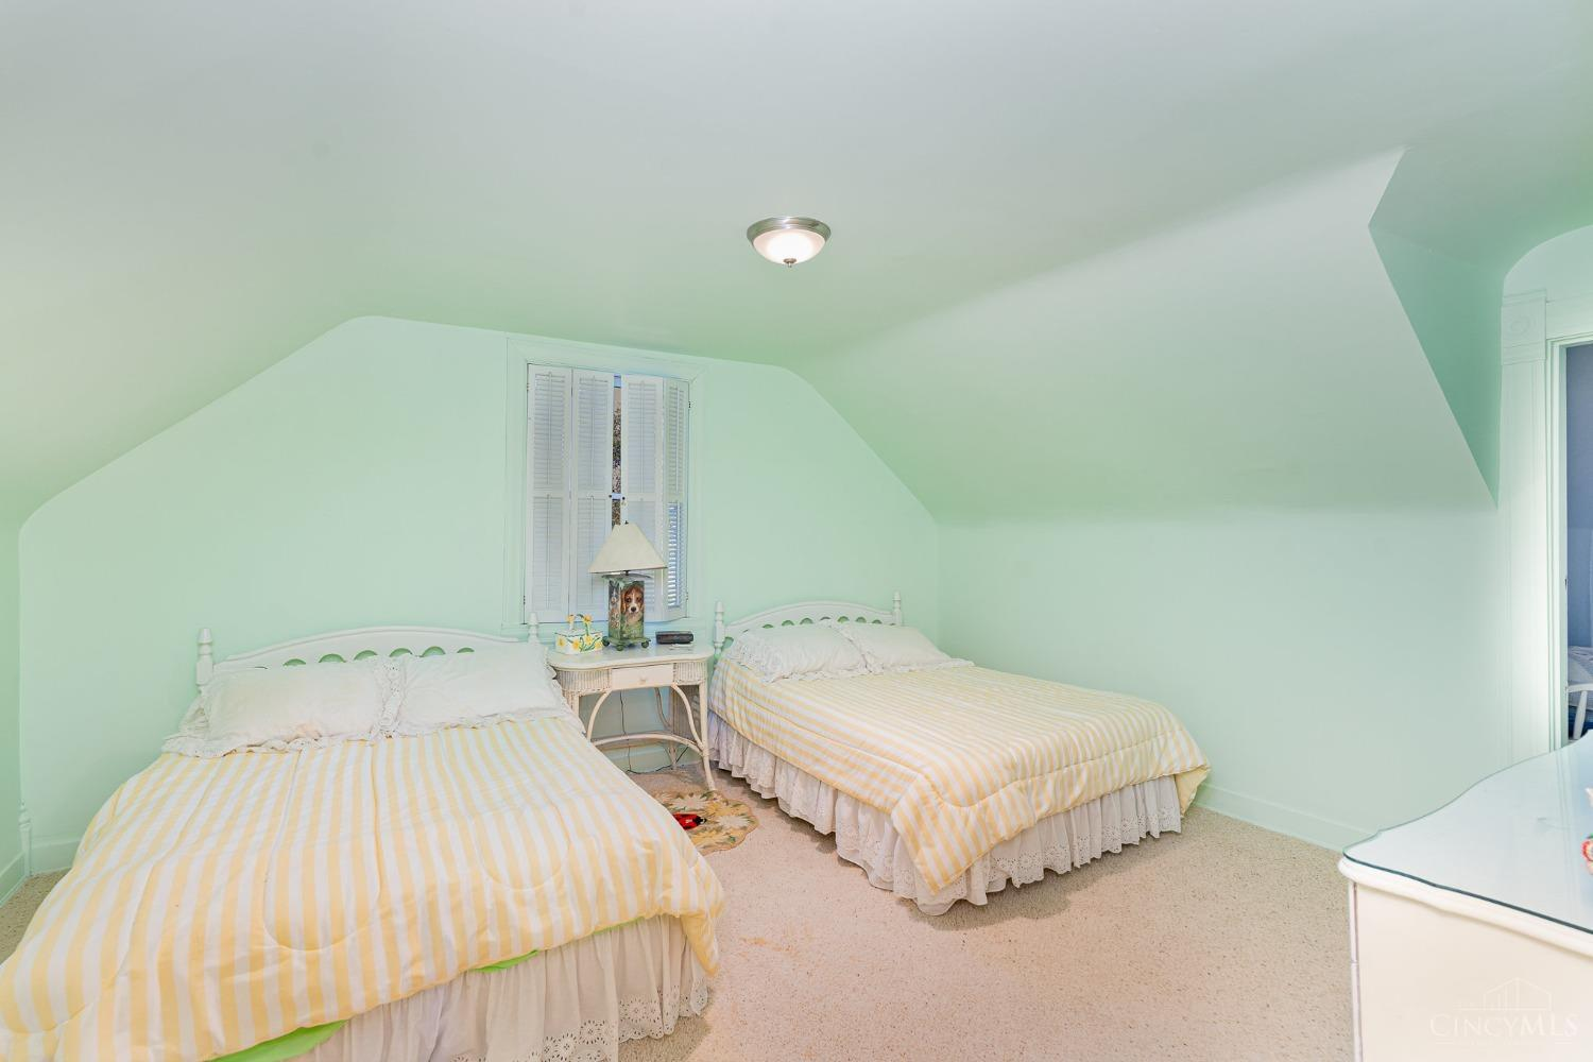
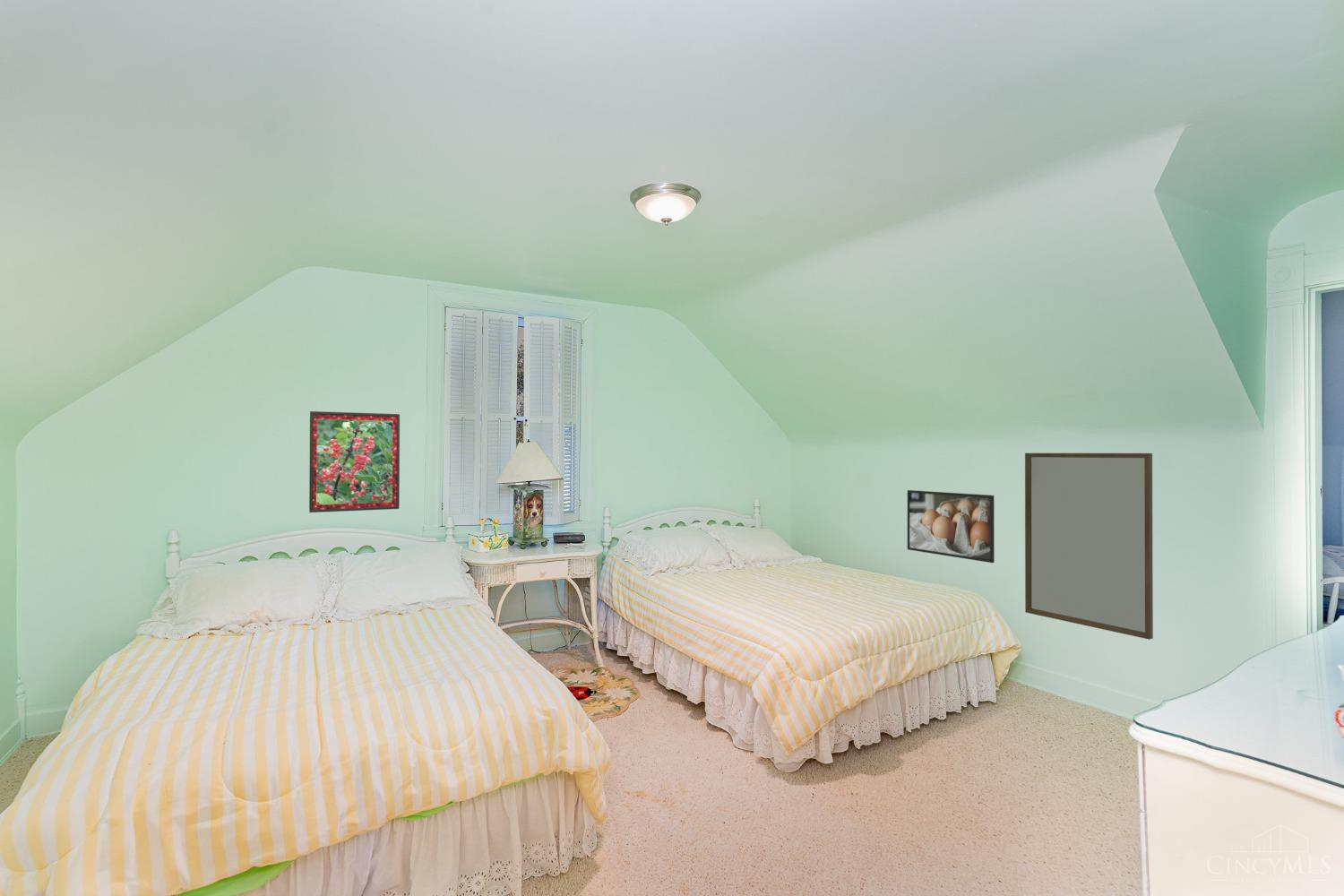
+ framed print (948, 524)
+ home mirror (1084, 538)
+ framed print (356, 461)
